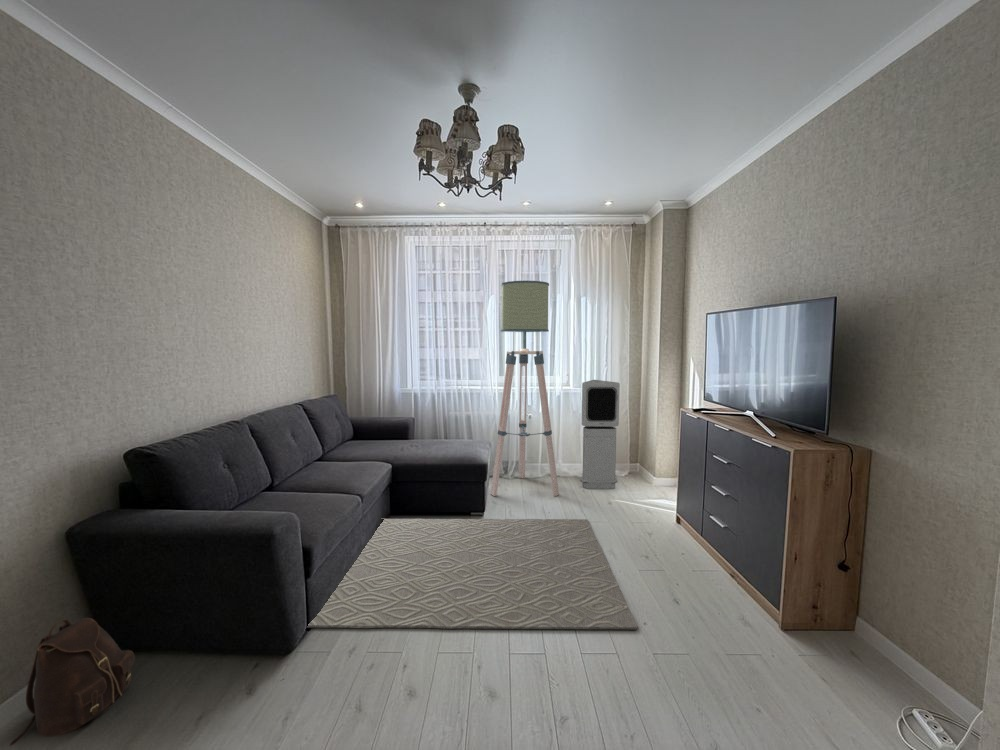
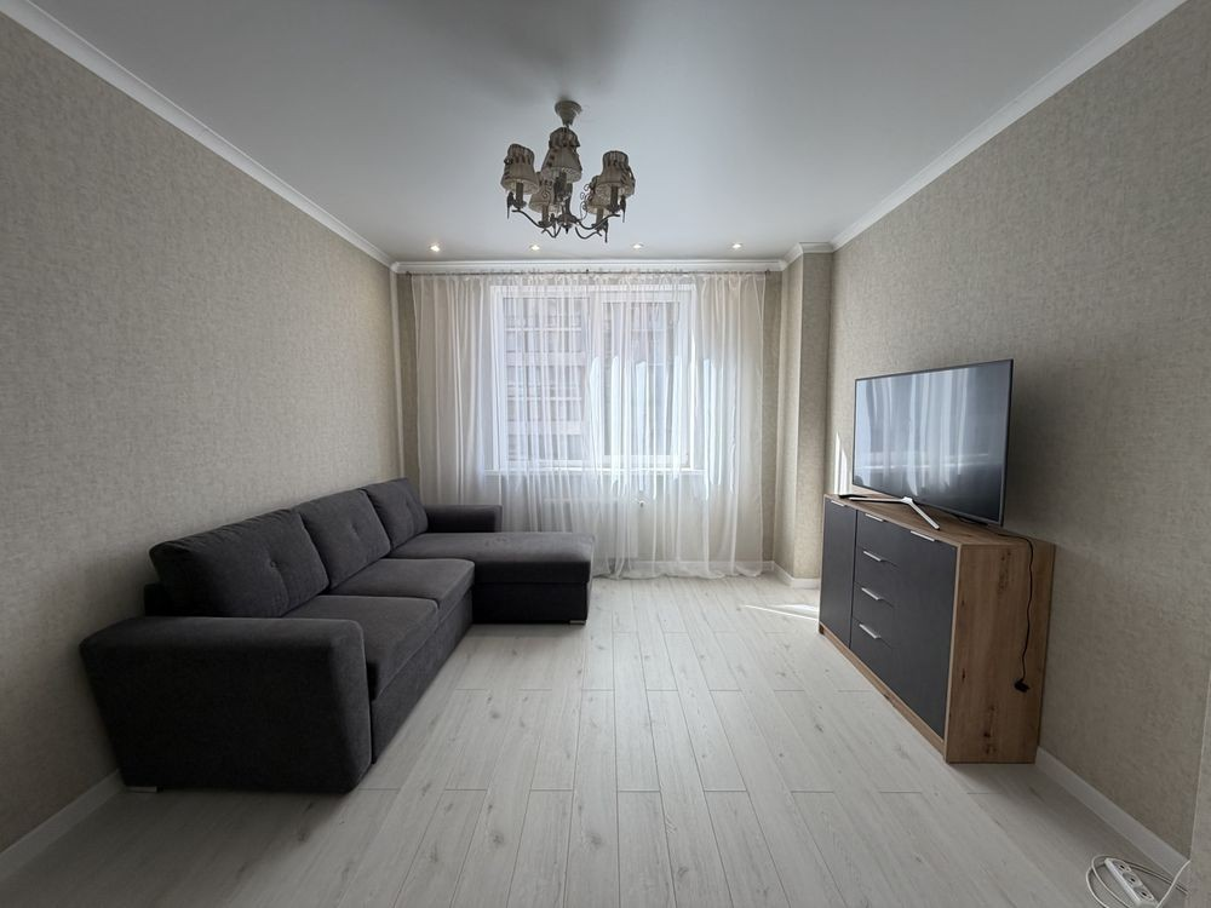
- backpack (78, 663)
- air purifier (597, 432)
- rug (461, 560)
- floor lamp (525, 387)
